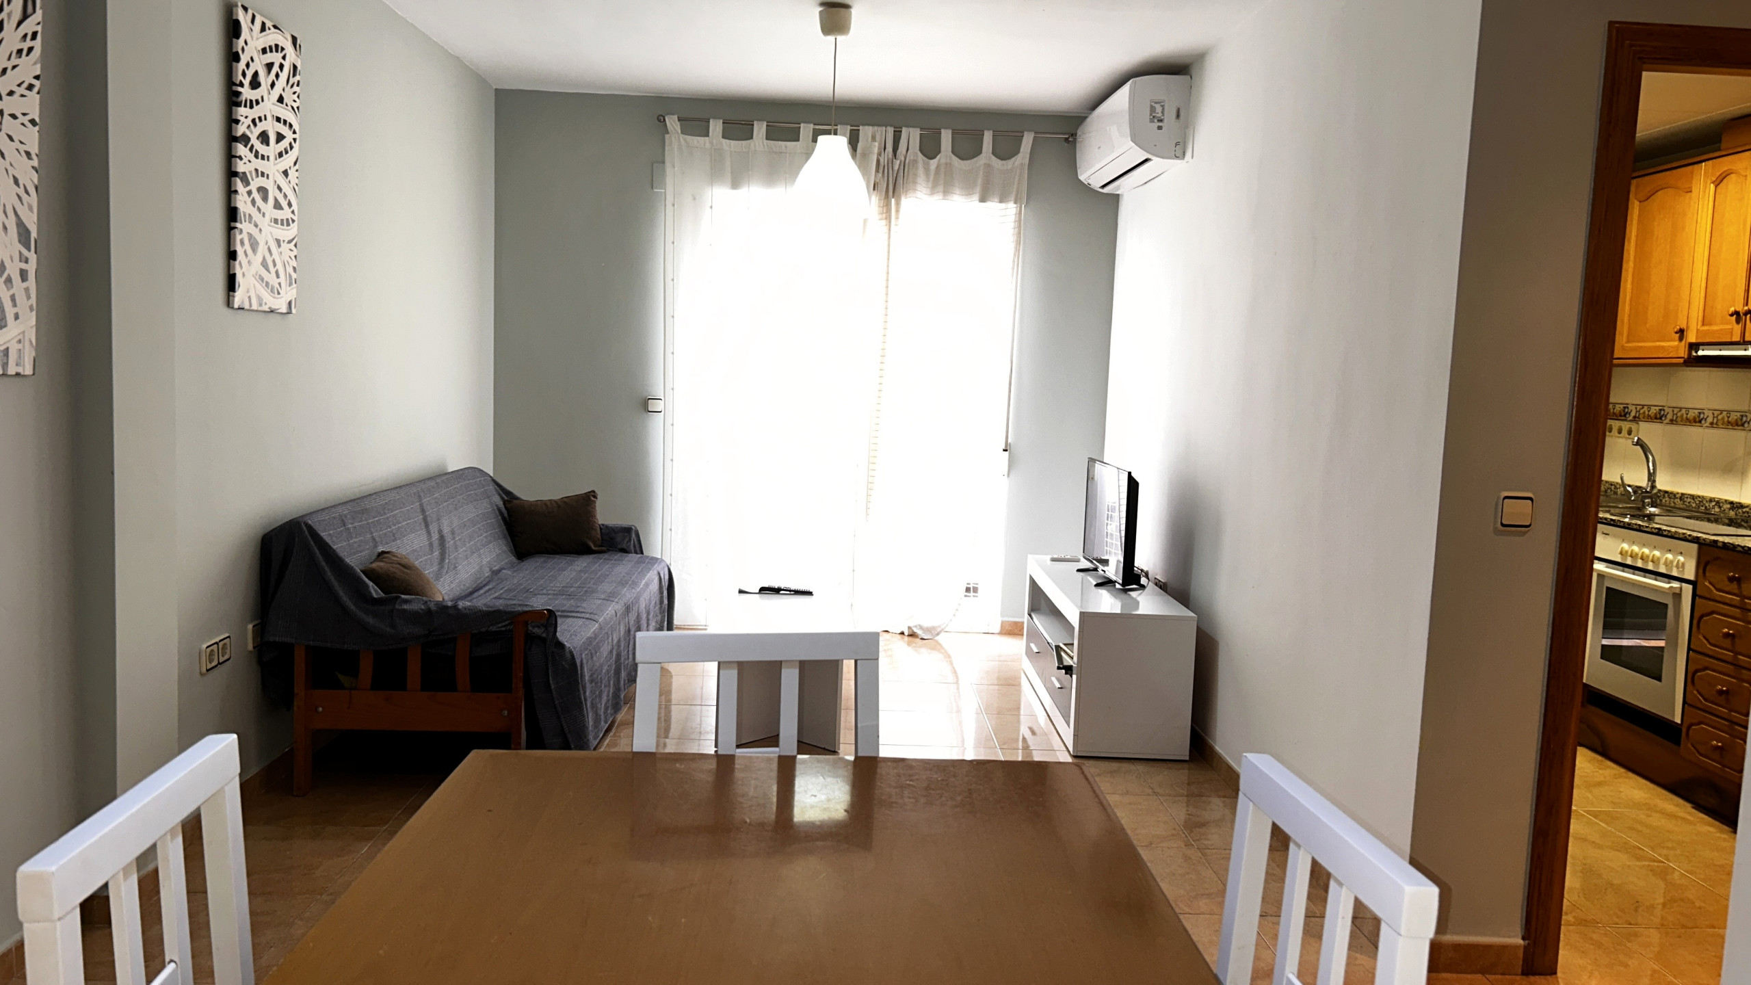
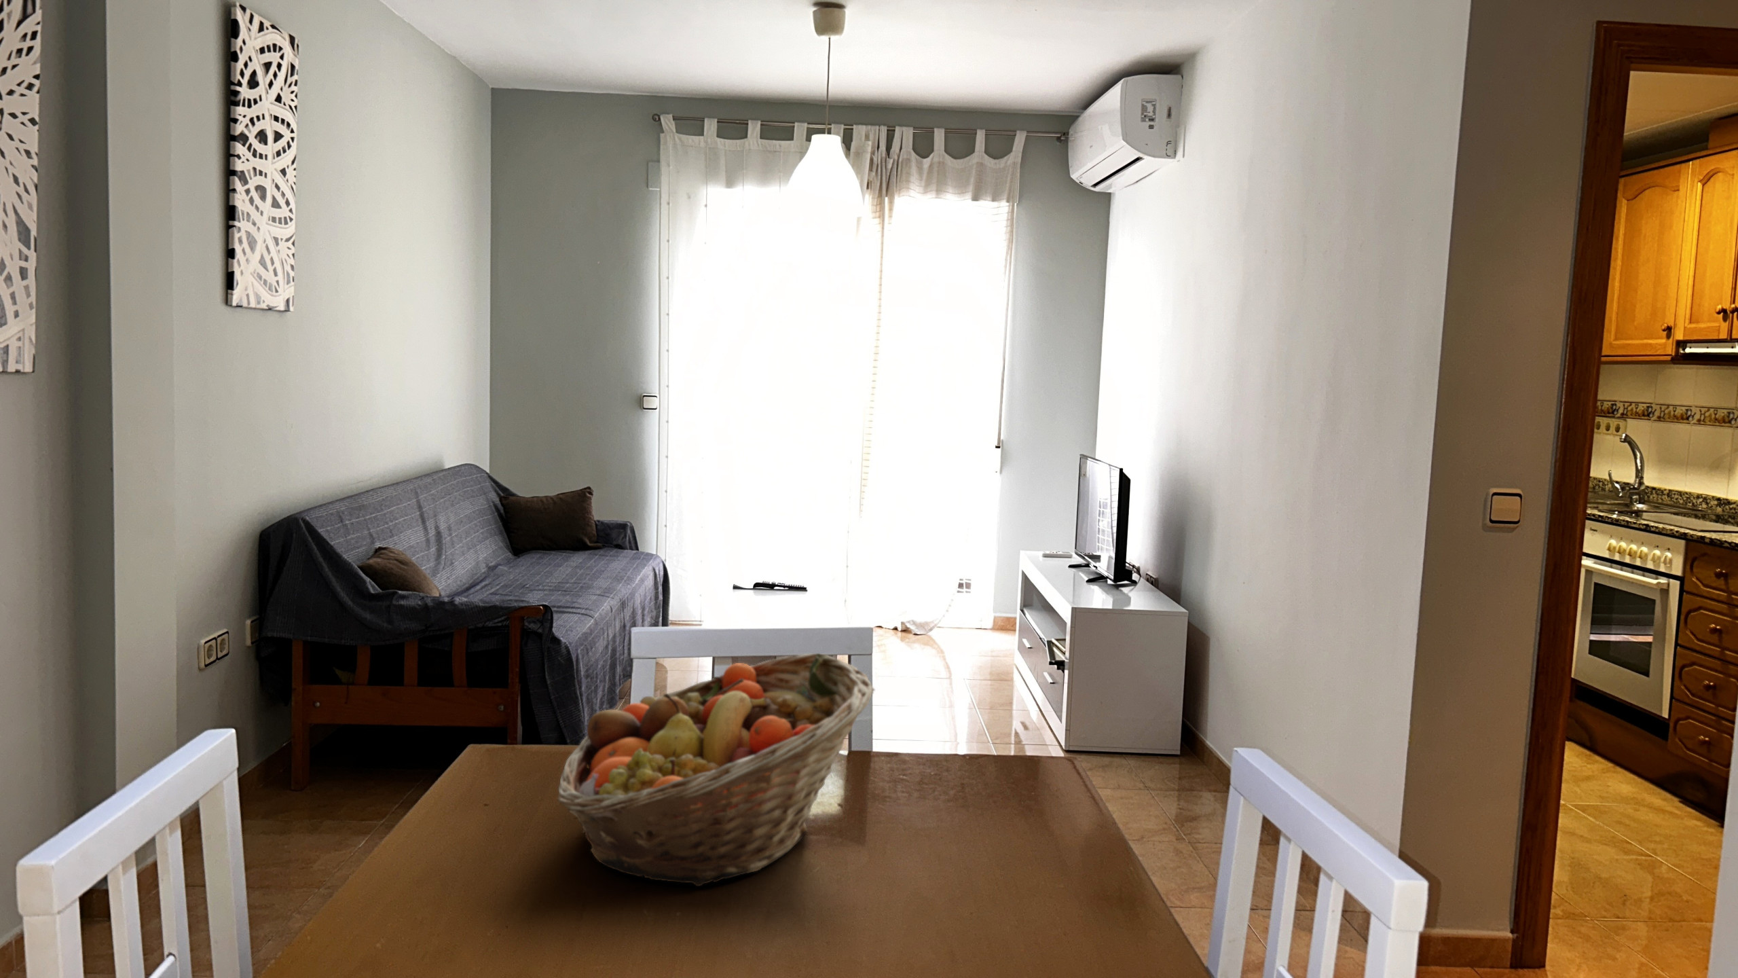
+ fruit basket (716, 752)
